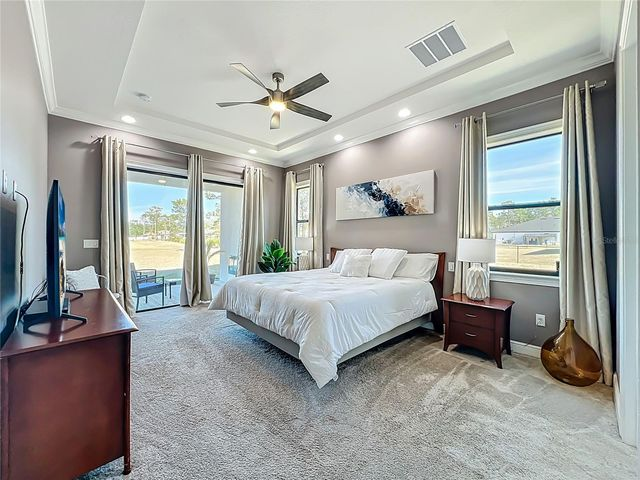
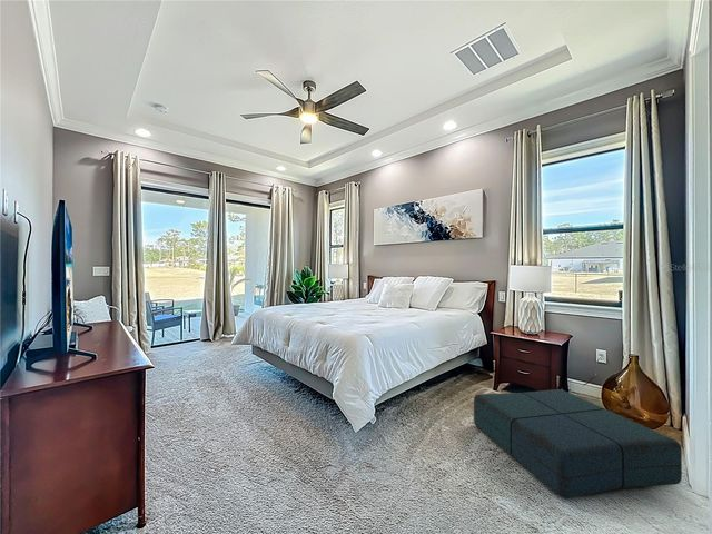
+ ottoman (561, 432)
